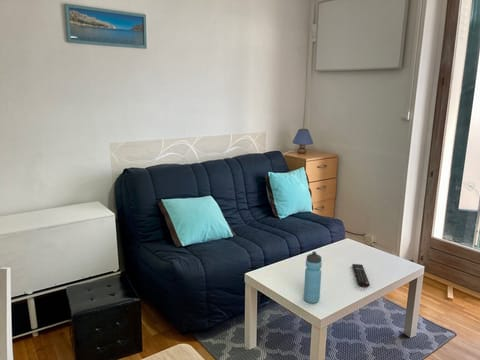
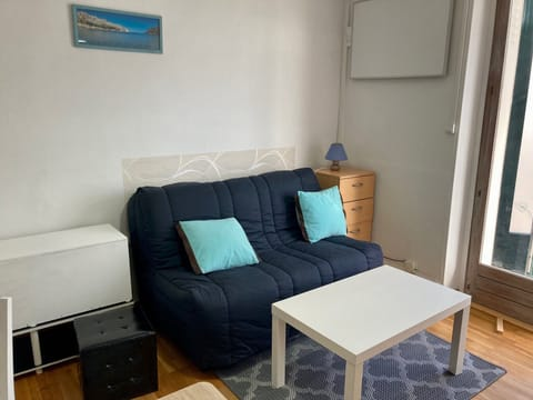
- remote control (360, 274)
- water bottle (312, 276)
